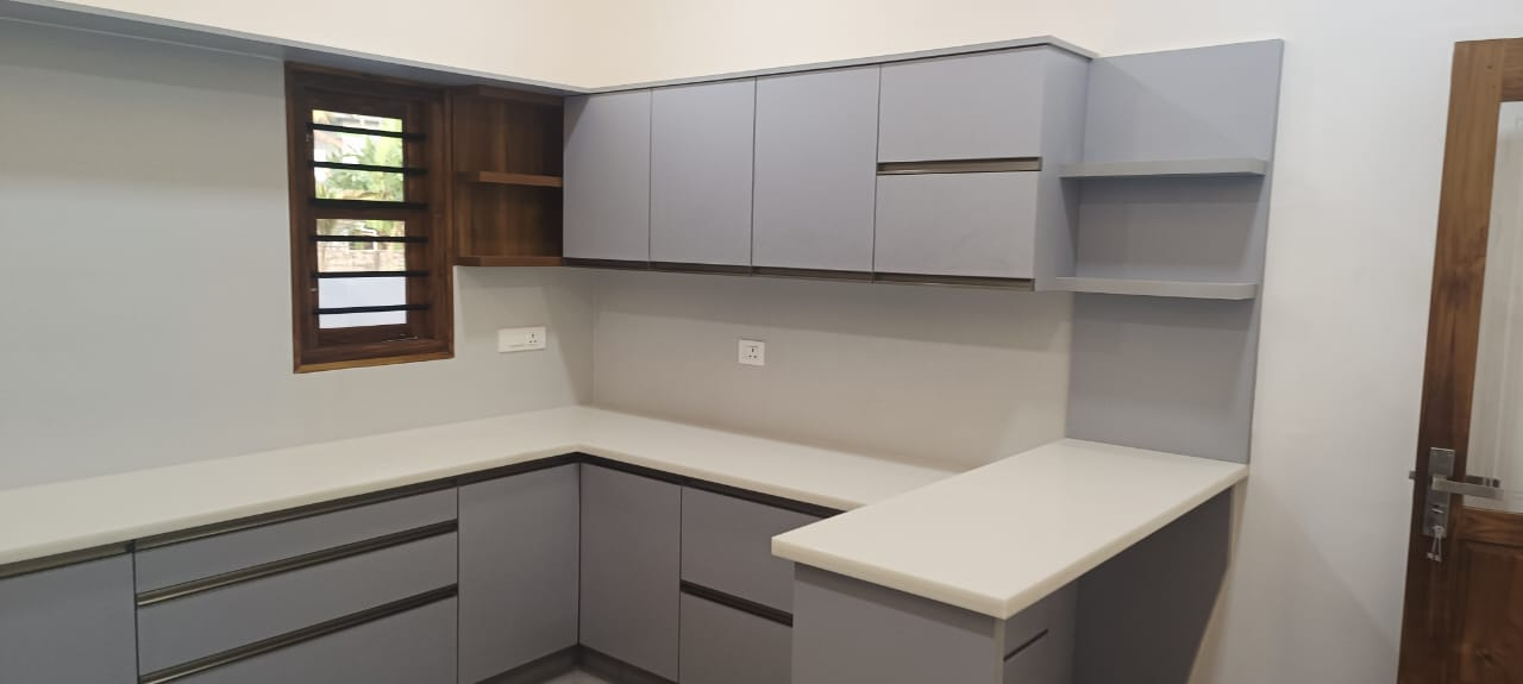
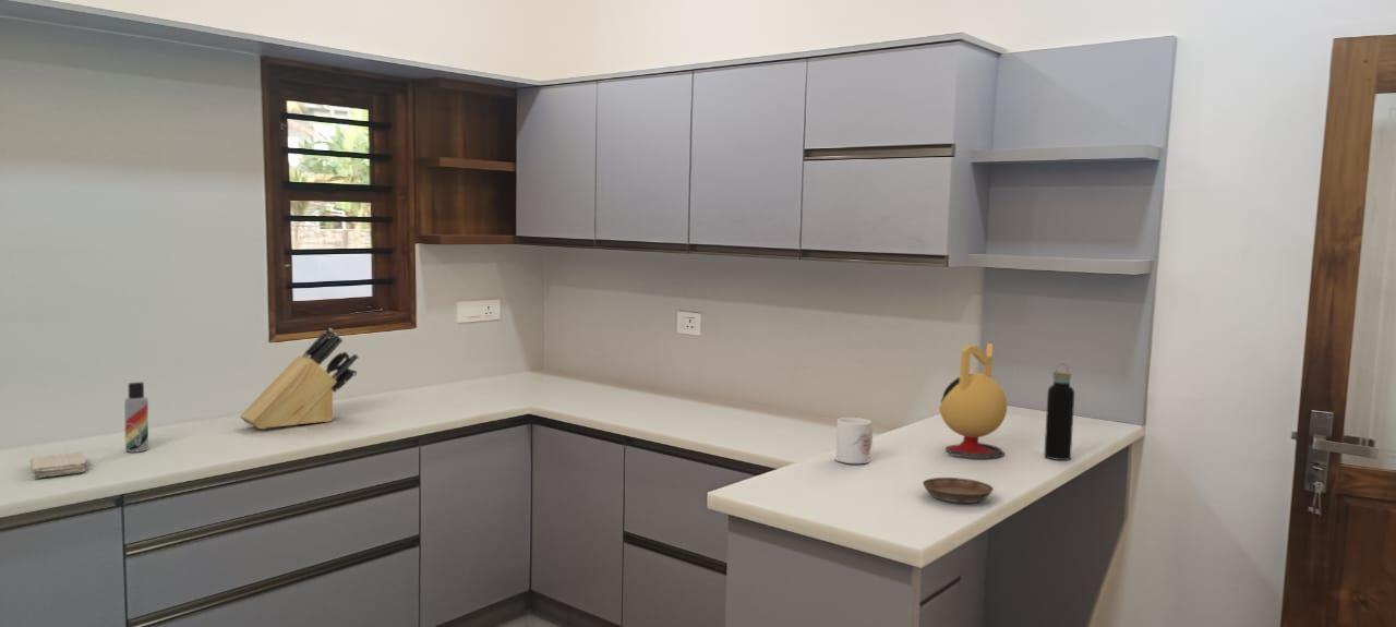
+ mug (857, 438)
+ saucer (956, 491)
+ lotion bottle (136, 415)
+ kettle (973, 398)
+ knife block (301, 376)
+ water bottle (1059, 410)
+ washcloth (58, 463)
